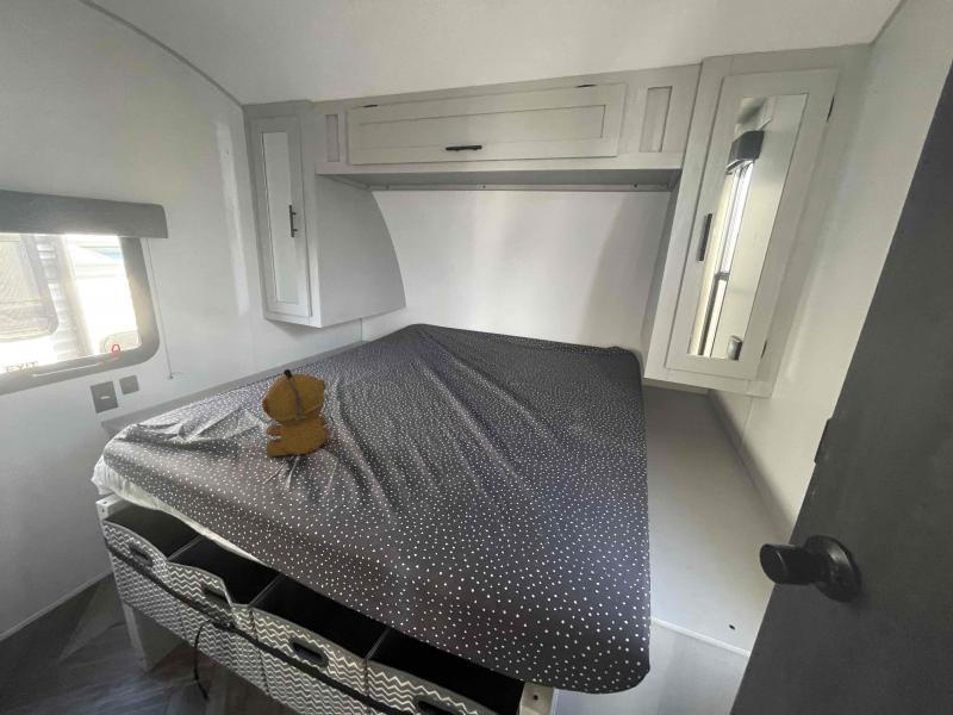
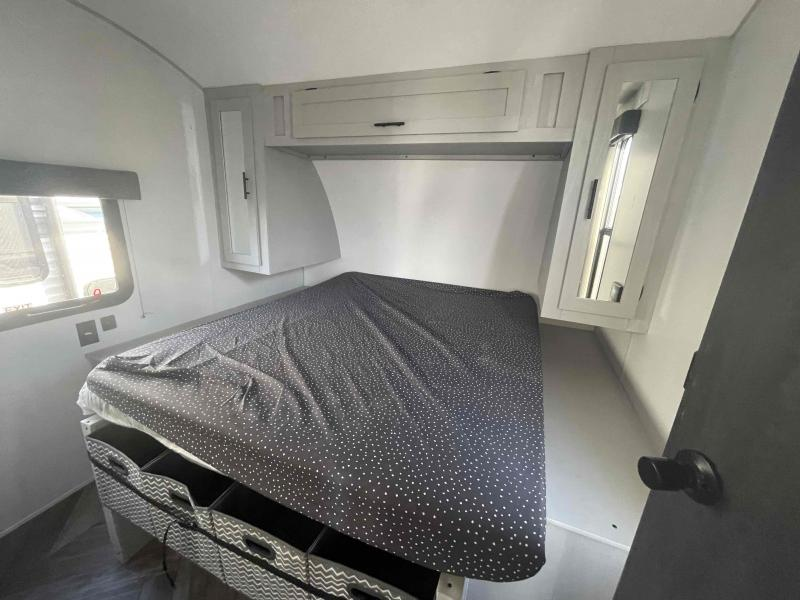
- stuffed bear (297, 409)
